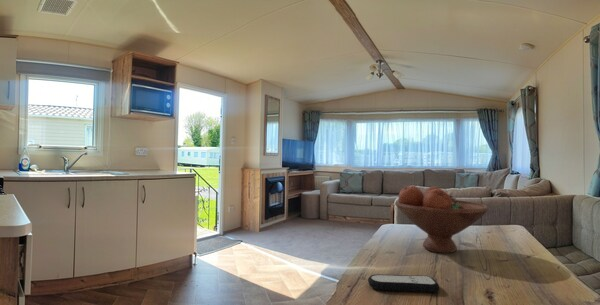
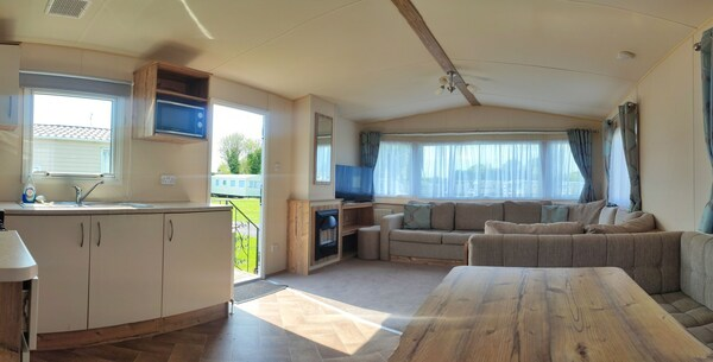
- fruit bowl (439, 217)
- remote control (402, 282)
